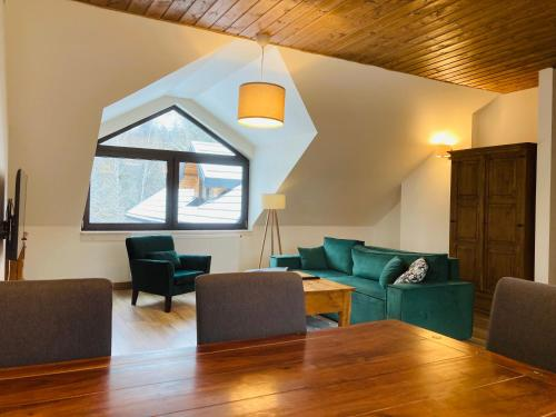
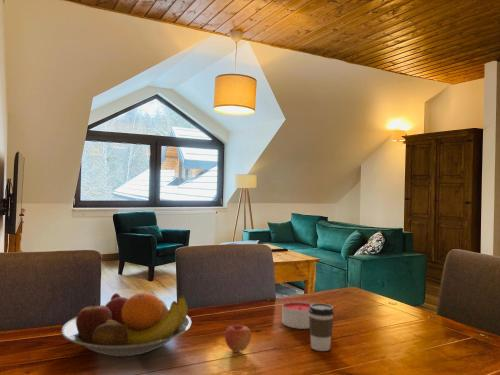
+ coffee cup (321, 326)
+ fruit bowl (129, 318)
+ apple (237, 336)
+ candle (299, 313)
